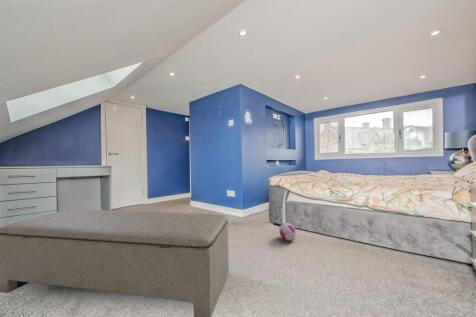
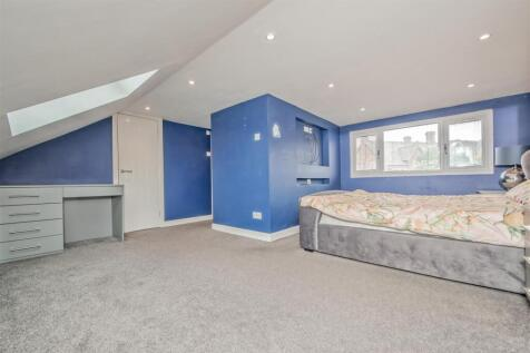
- bench (120, 250)
- plush toy (287, 231)
